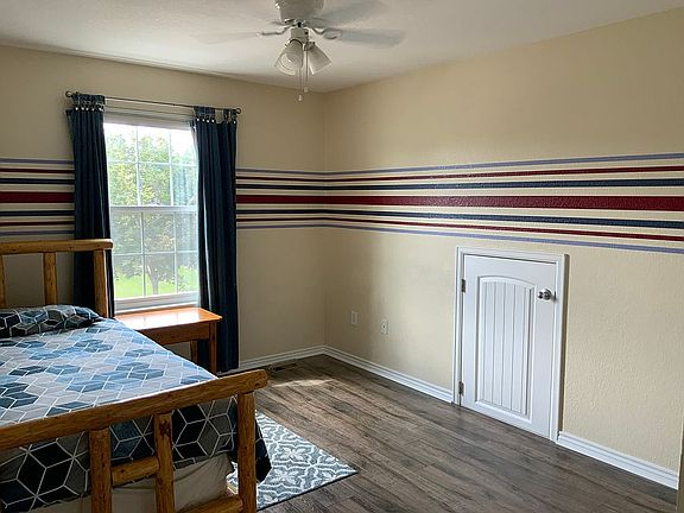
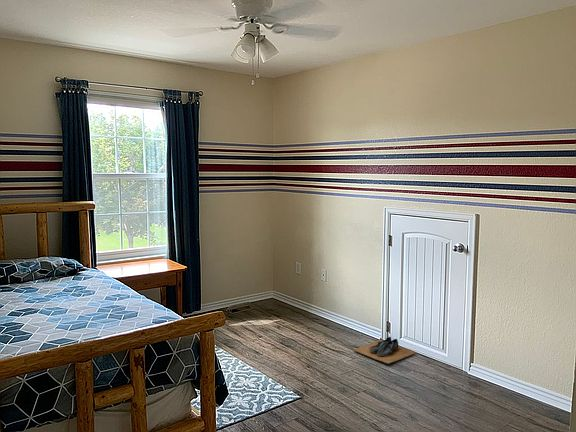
+ shoe (384, 347)
